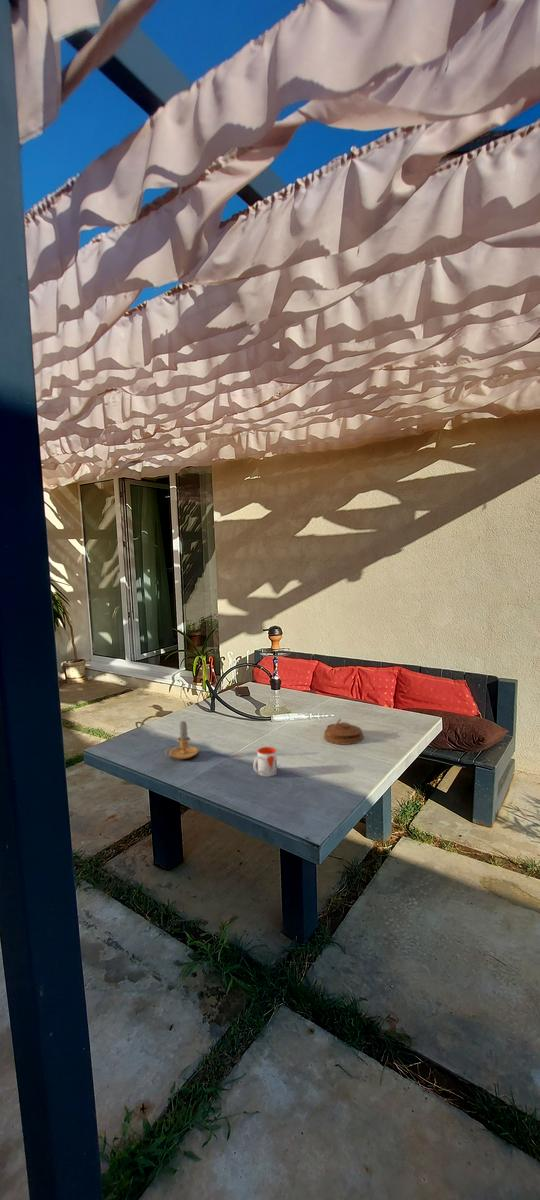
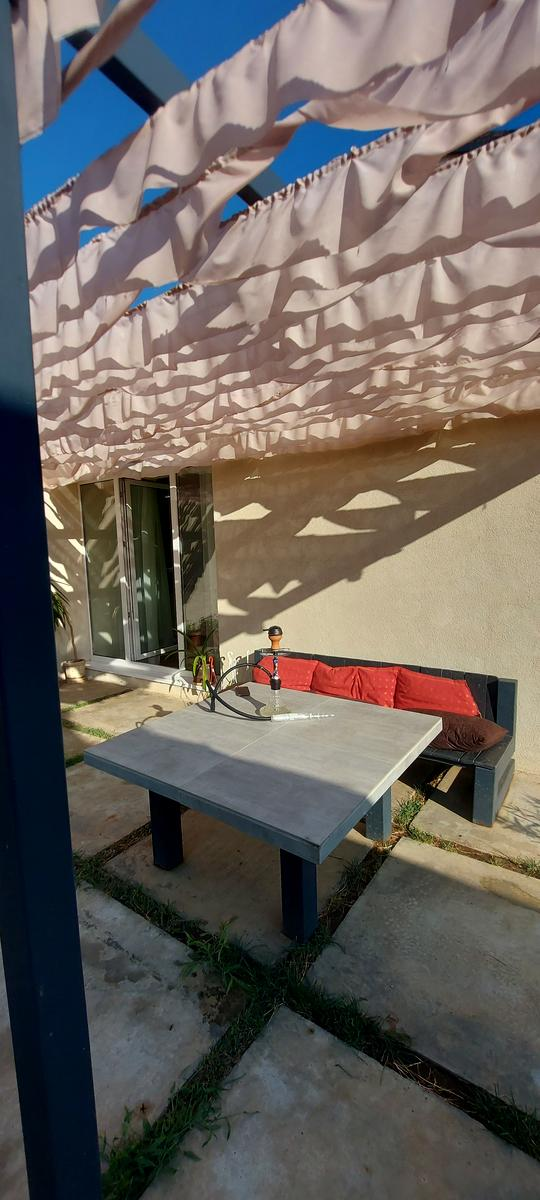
- ashtray (343, 729)
- mug (264, 762)
- candle (180, 738)
